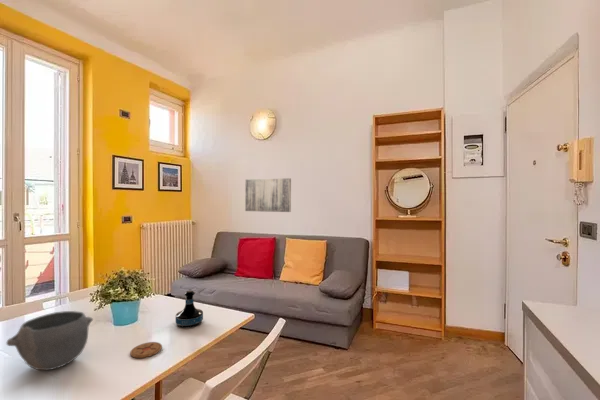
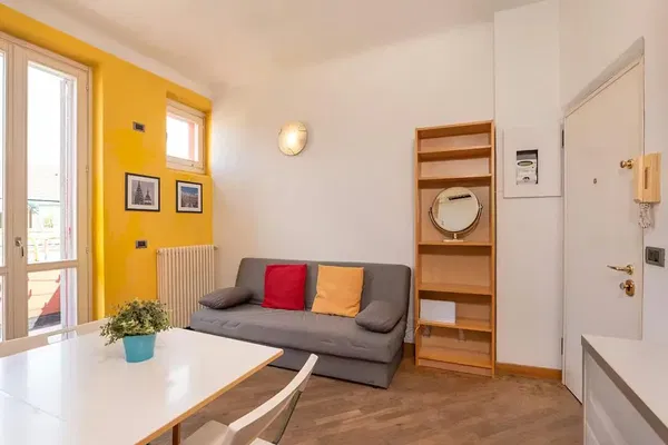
- coaster (146, 349)
- wall art (267, 195)
- bowl (53, 340)
- tequila bottle (189, 307)
